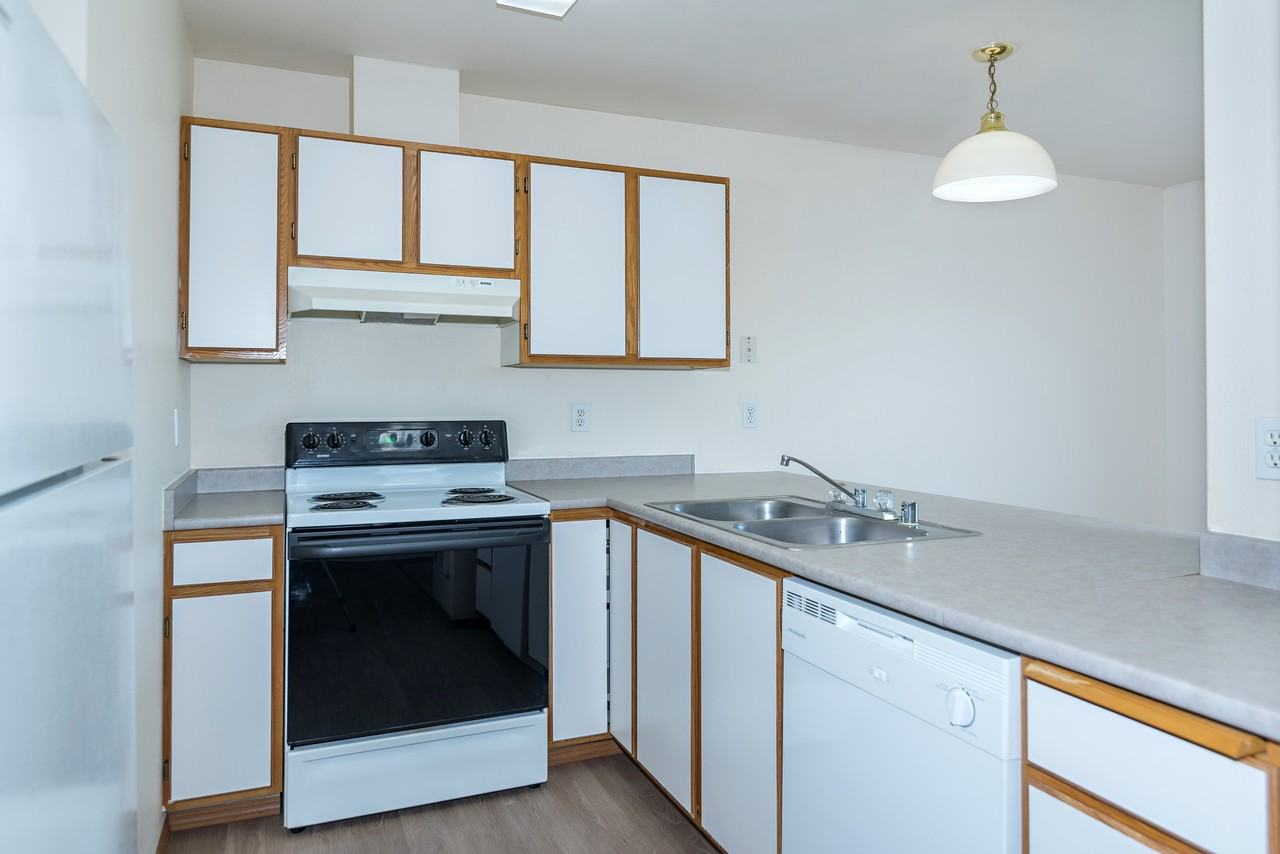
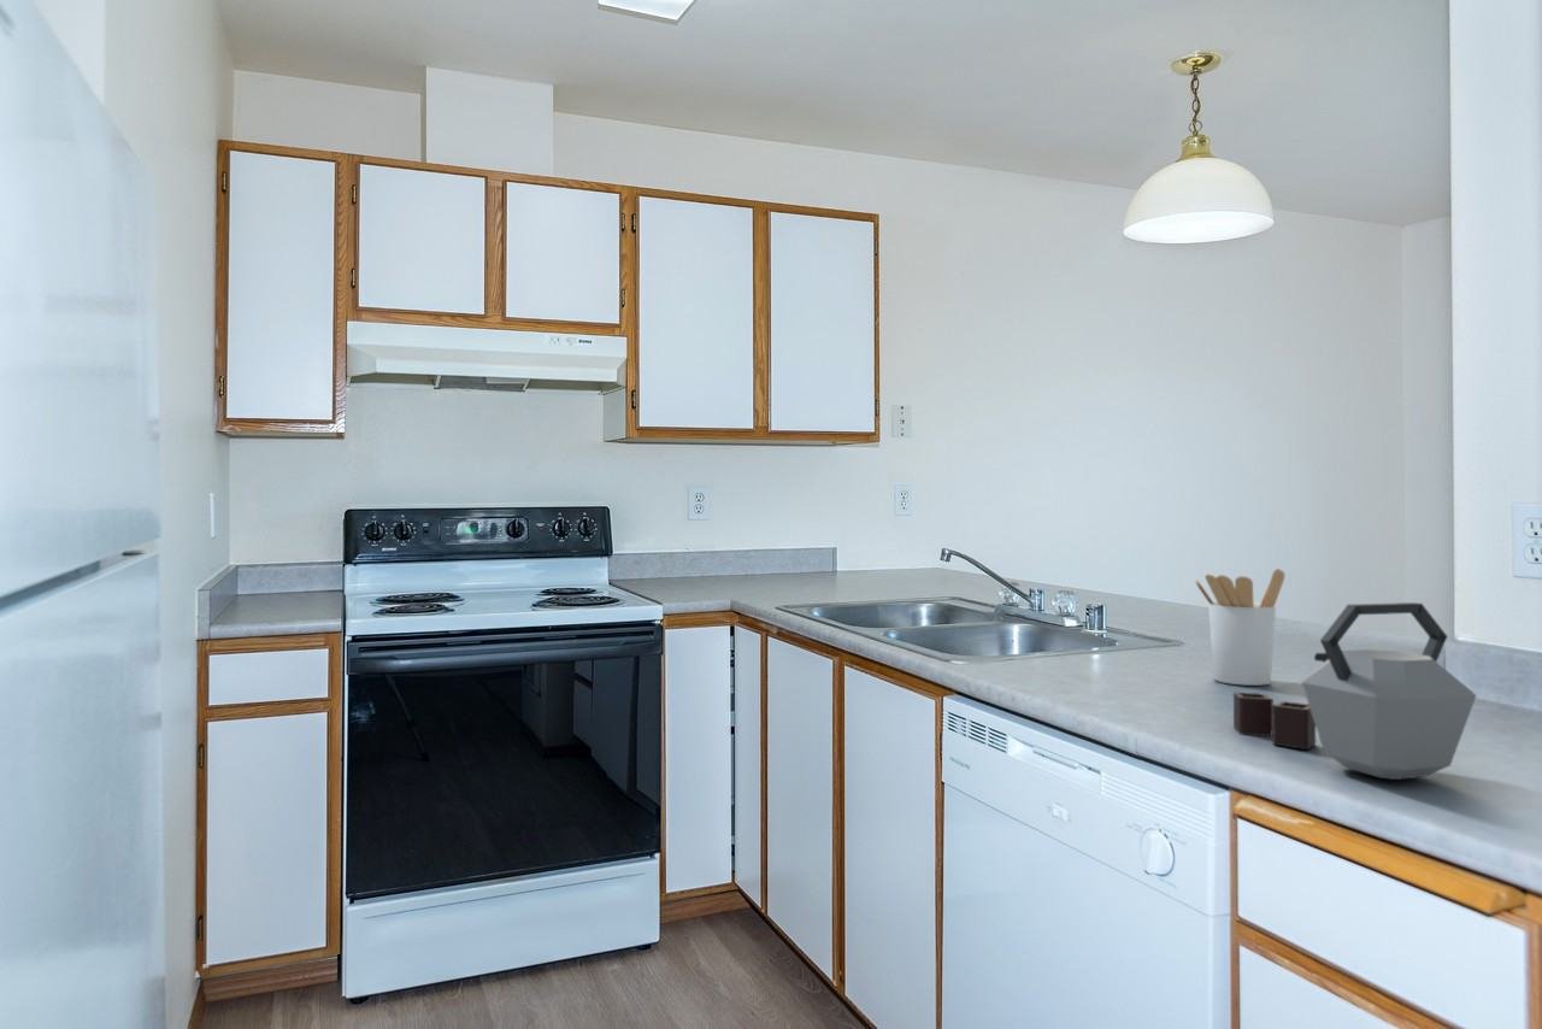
+ utensil holder (1237, 625)
+ kettle (1328, 676)
